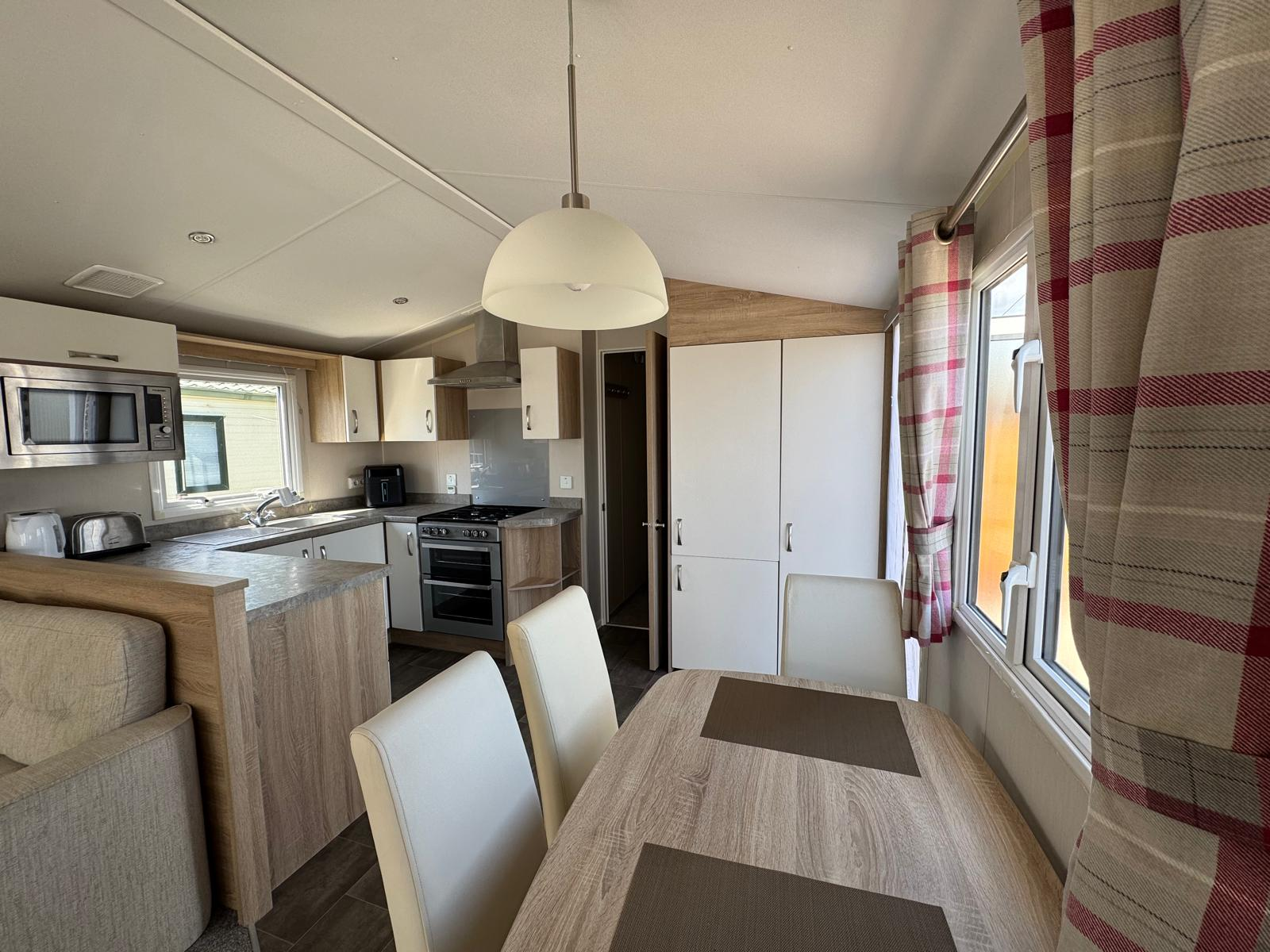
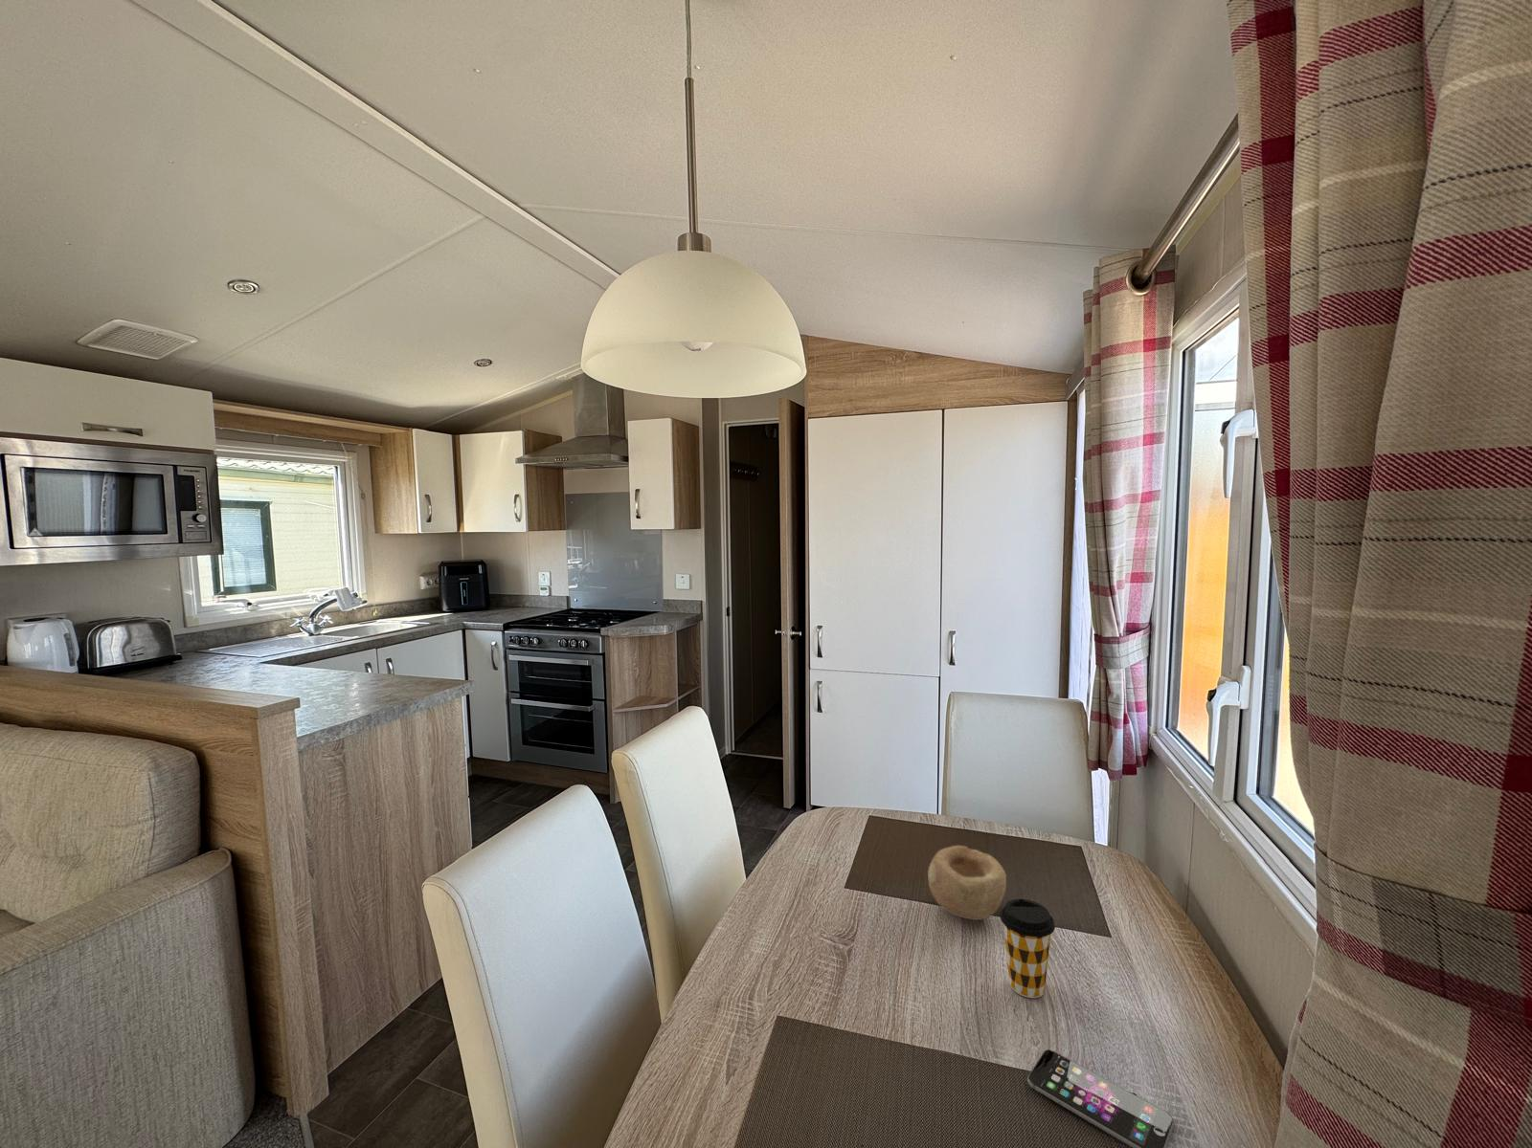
+ bowl (966, 885)
+ coffee cup (1027, 948)
+ smartphone (1098, 1100)
